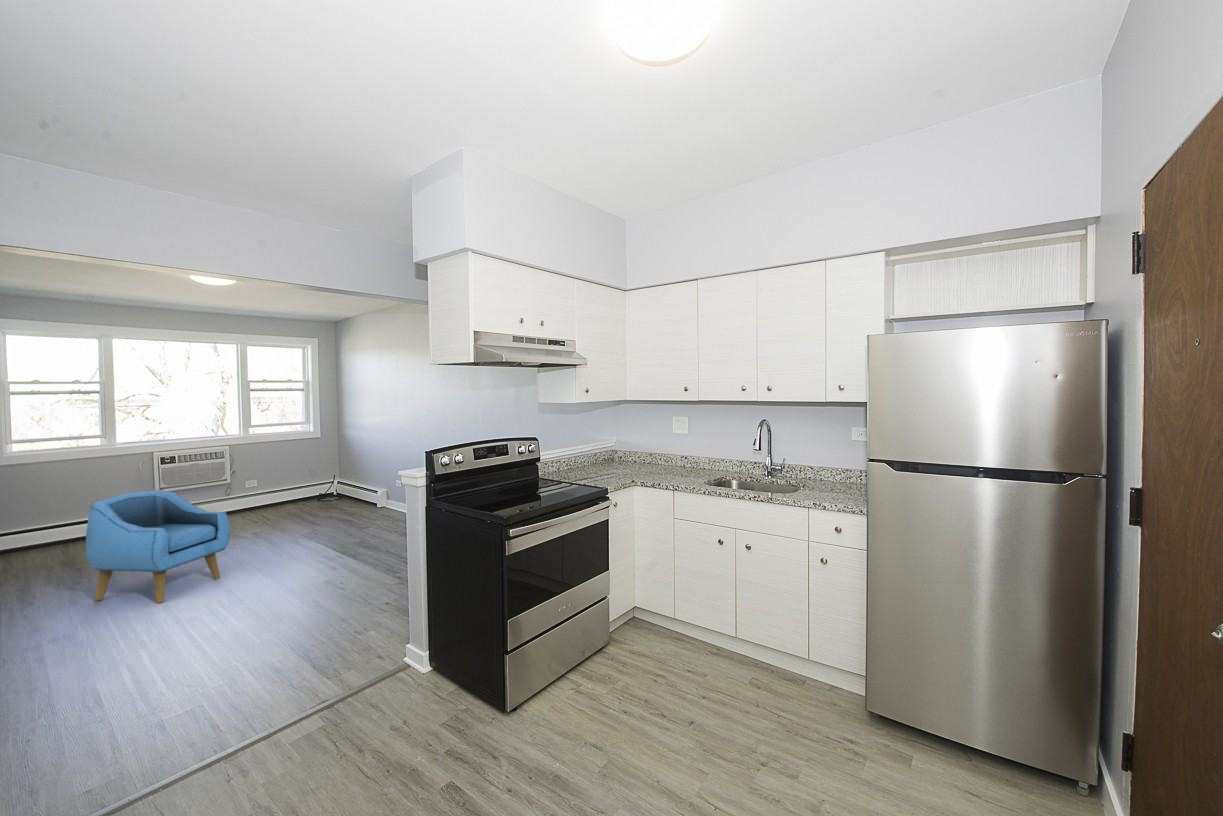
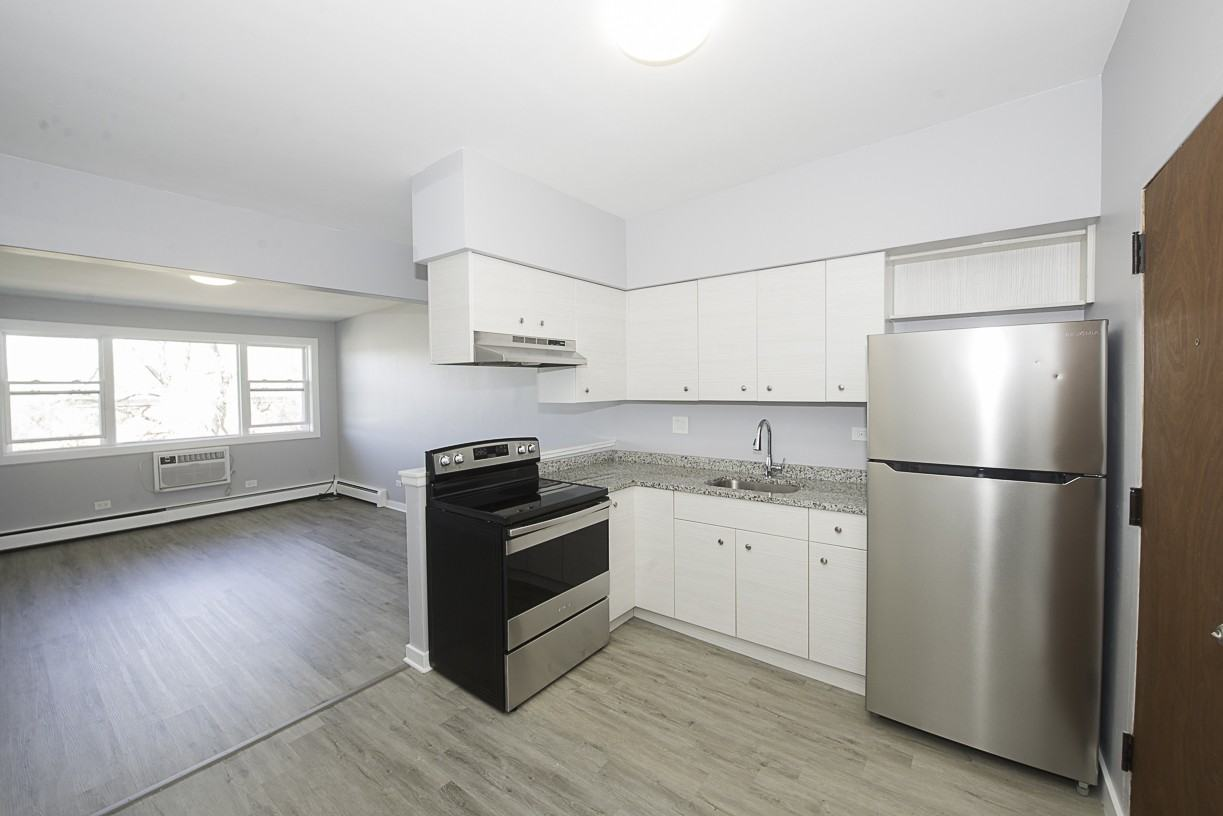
- armchair (162, 541)
